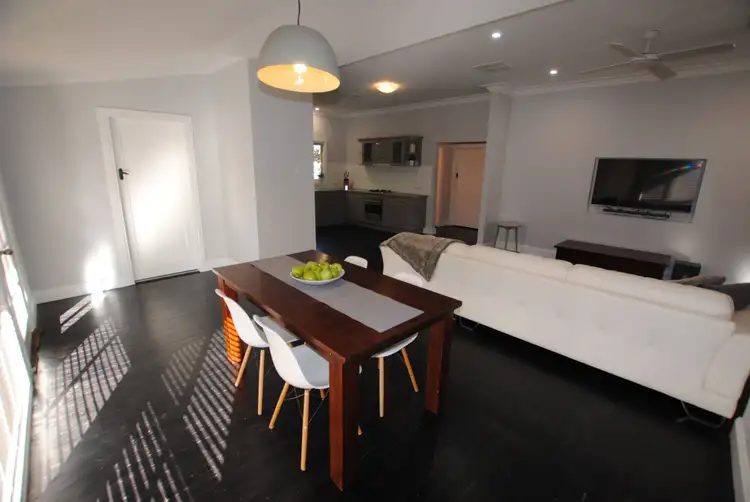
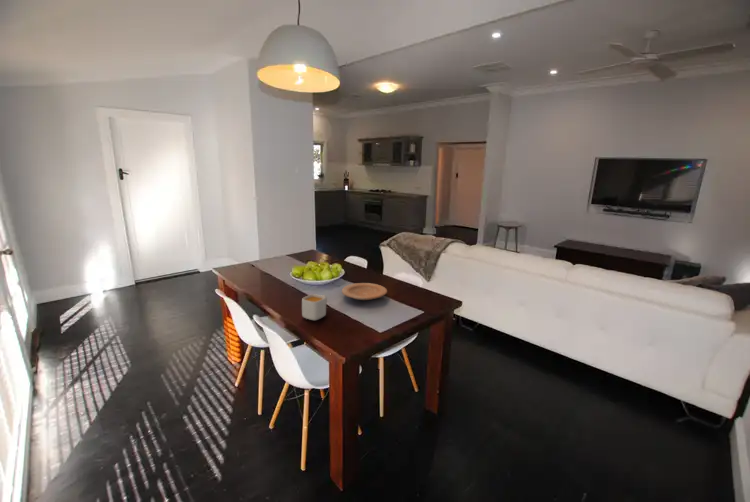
+ mug (317, 305)
+ plate (364, 293)
